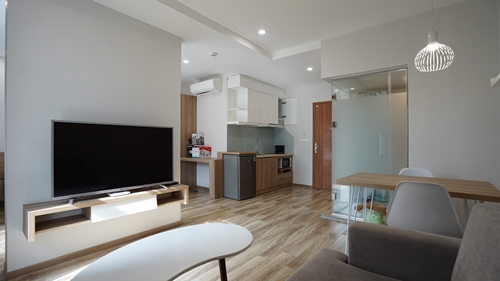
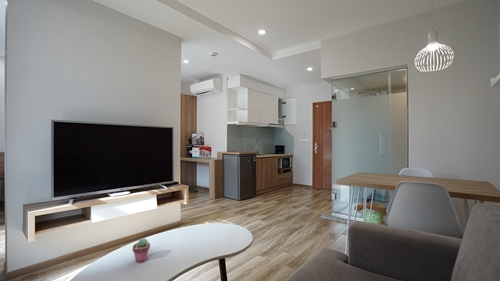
+ potted succulent (141, 249)
